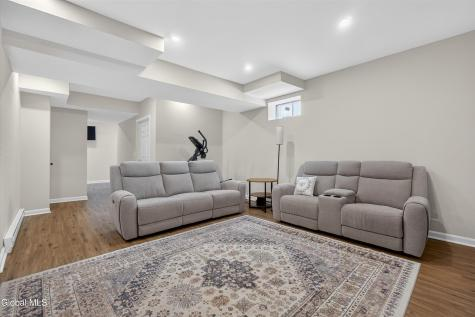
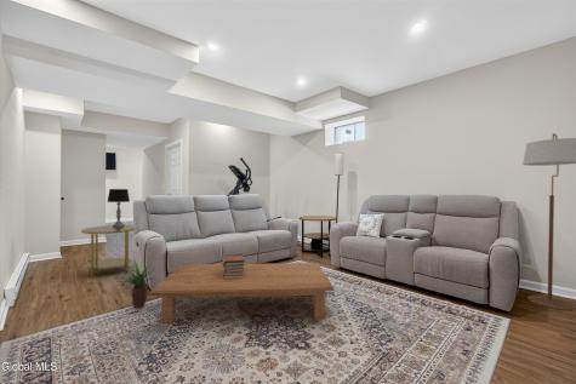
+ floor lamp (552, 217)
+ book stack (233, 265)
+ side table (110, 258)
+ potted plant (137, 282)
+ coffee table (247, 290)
+ table lamp (118, 207)
